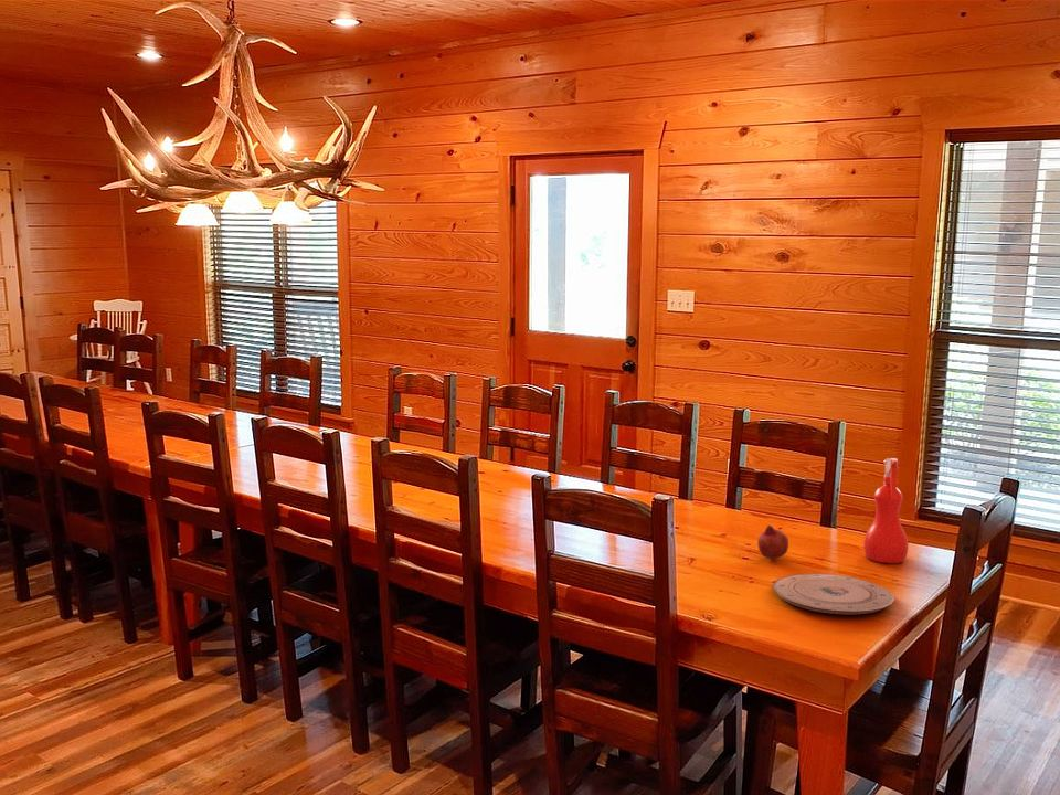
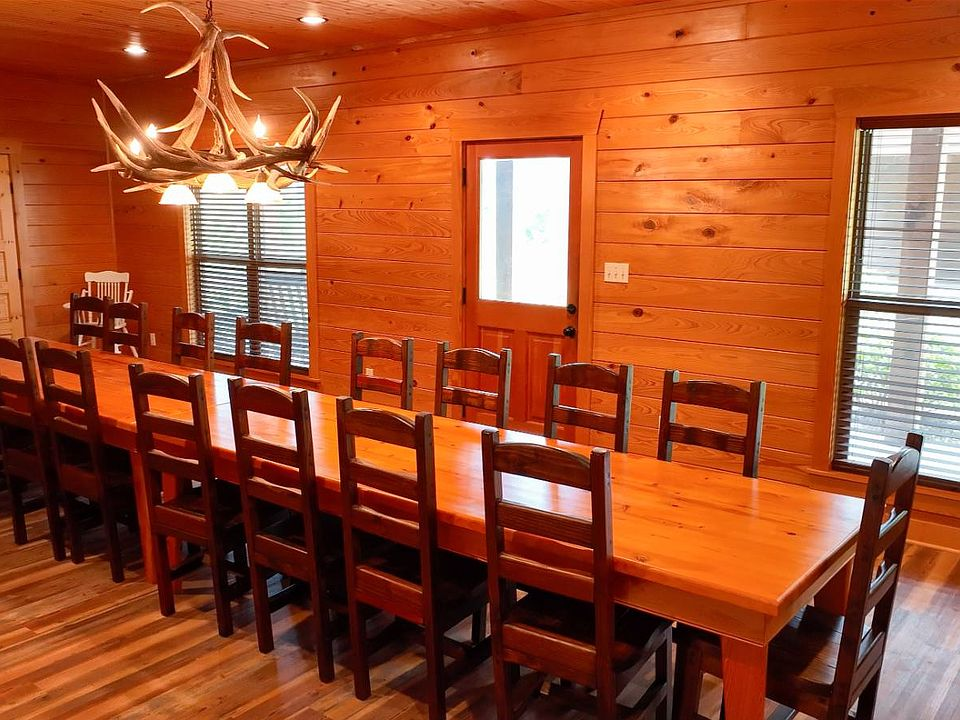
- plate (831, 594)
- spray bottle (888, 508)
- fruit (773, 541)
